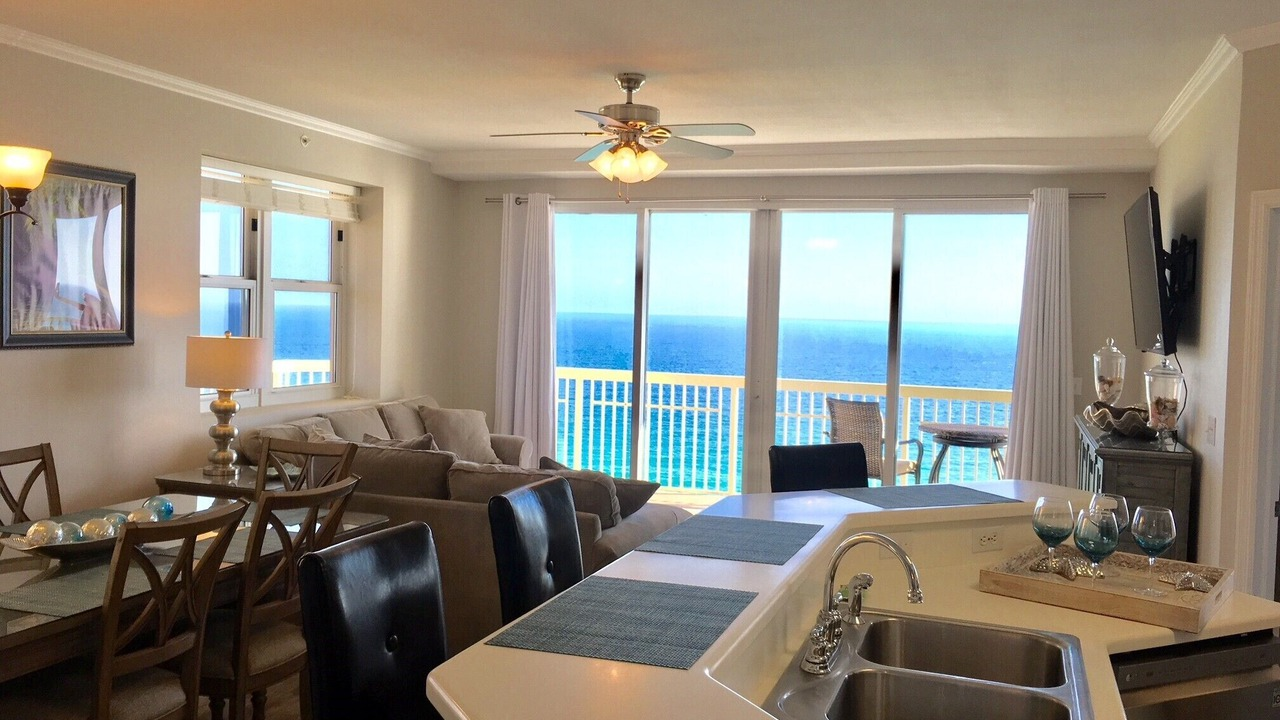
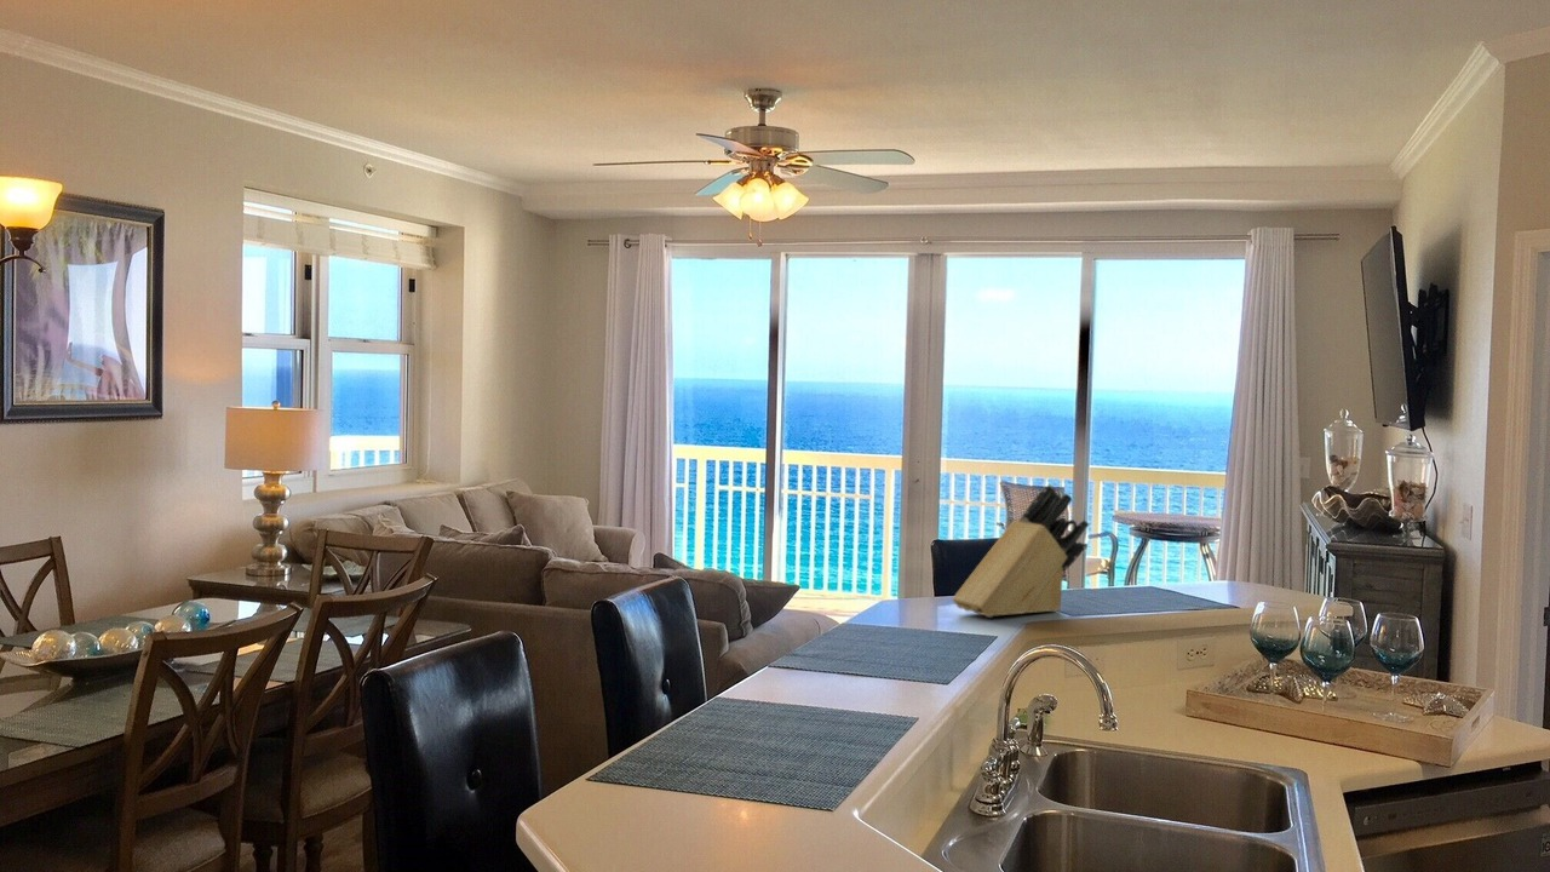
+ knife block (1023, 547)
